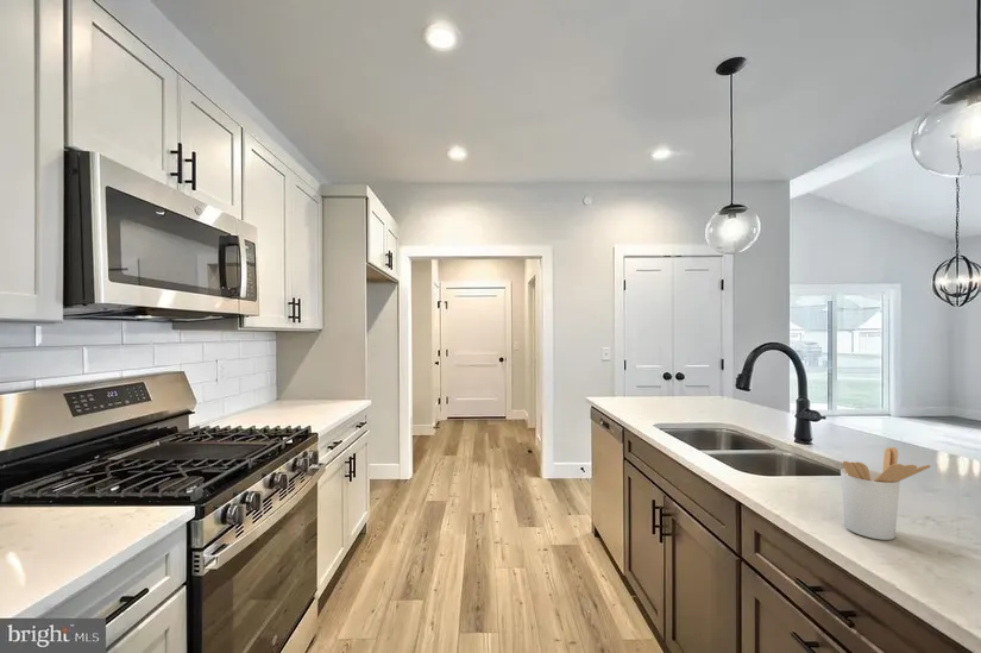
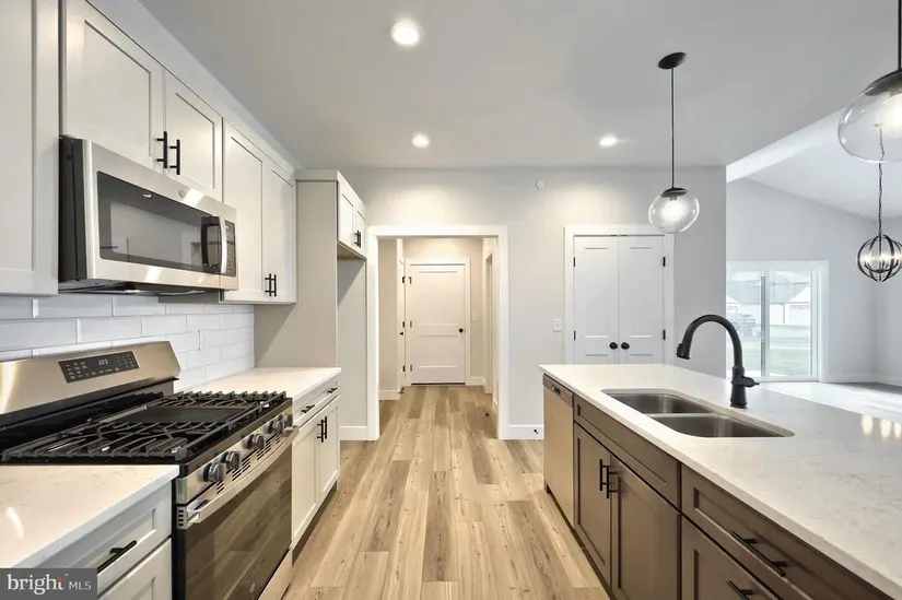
- utensil holder (881, 492)
